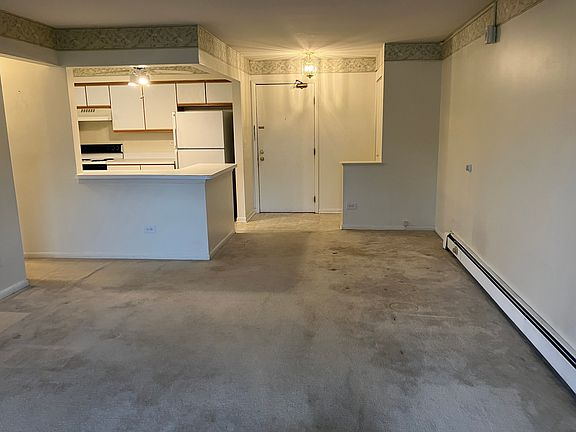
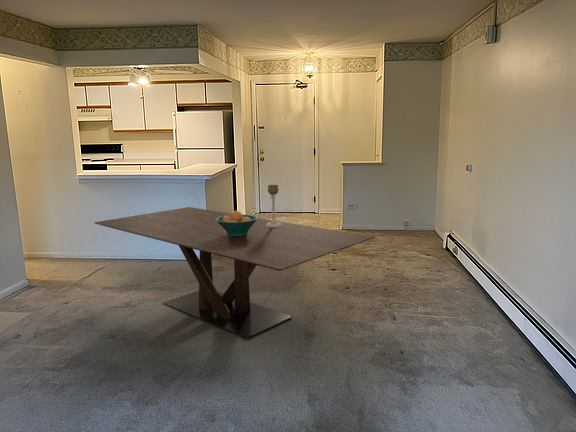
+ dining table (212, 270)
+ fruit bowl (237, 222)
+ candle holder (273, 205)
